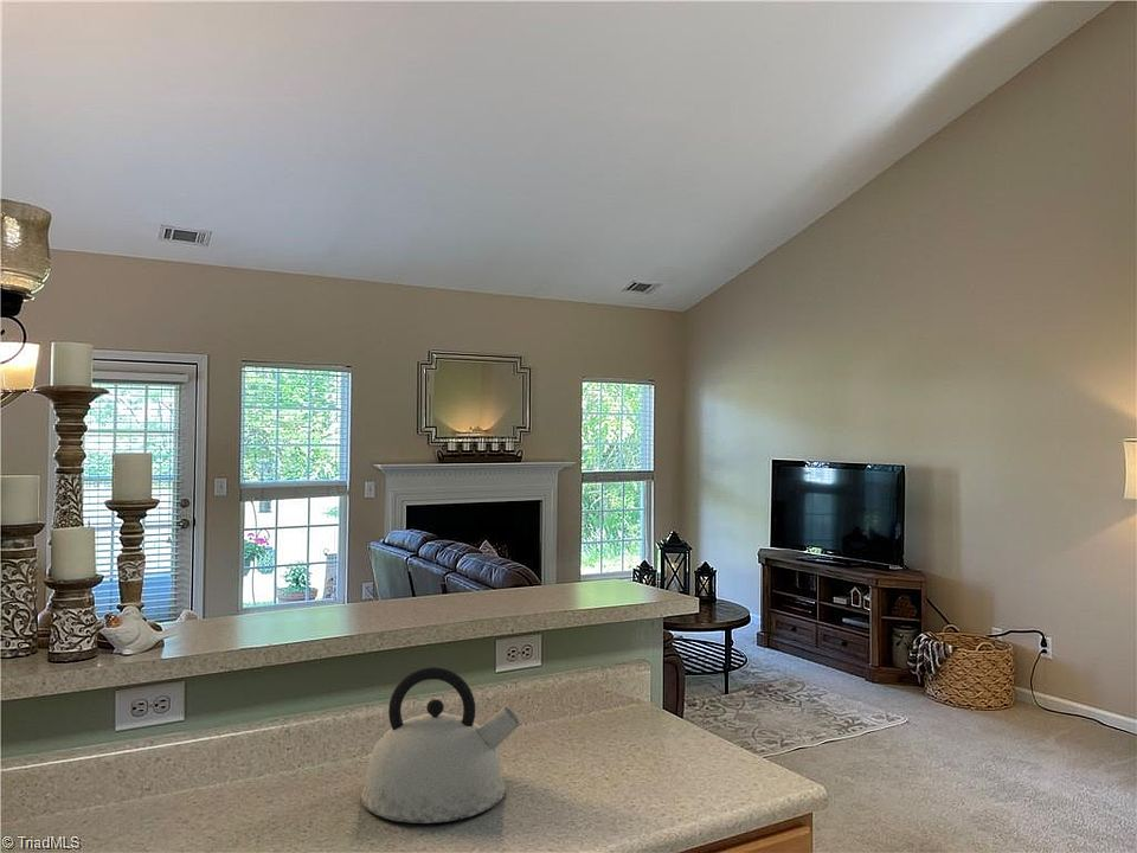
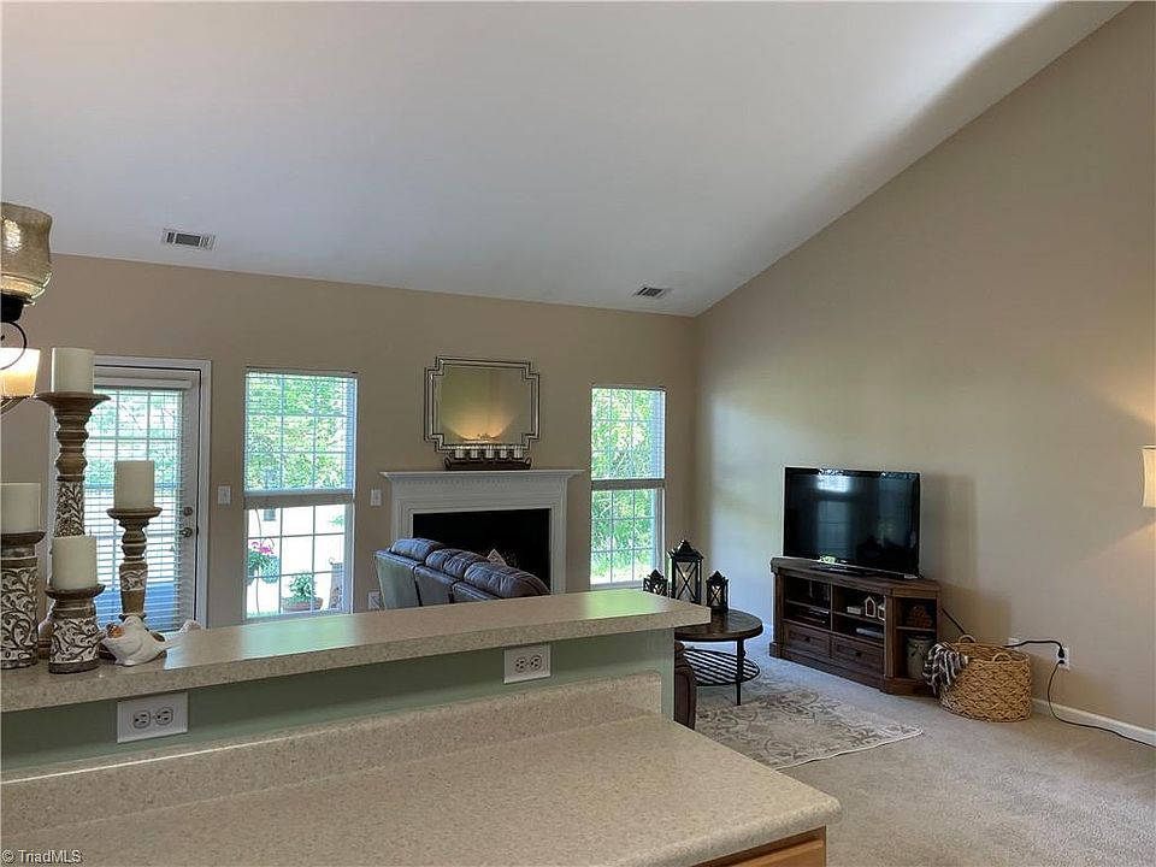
- kettle (442, 729)
